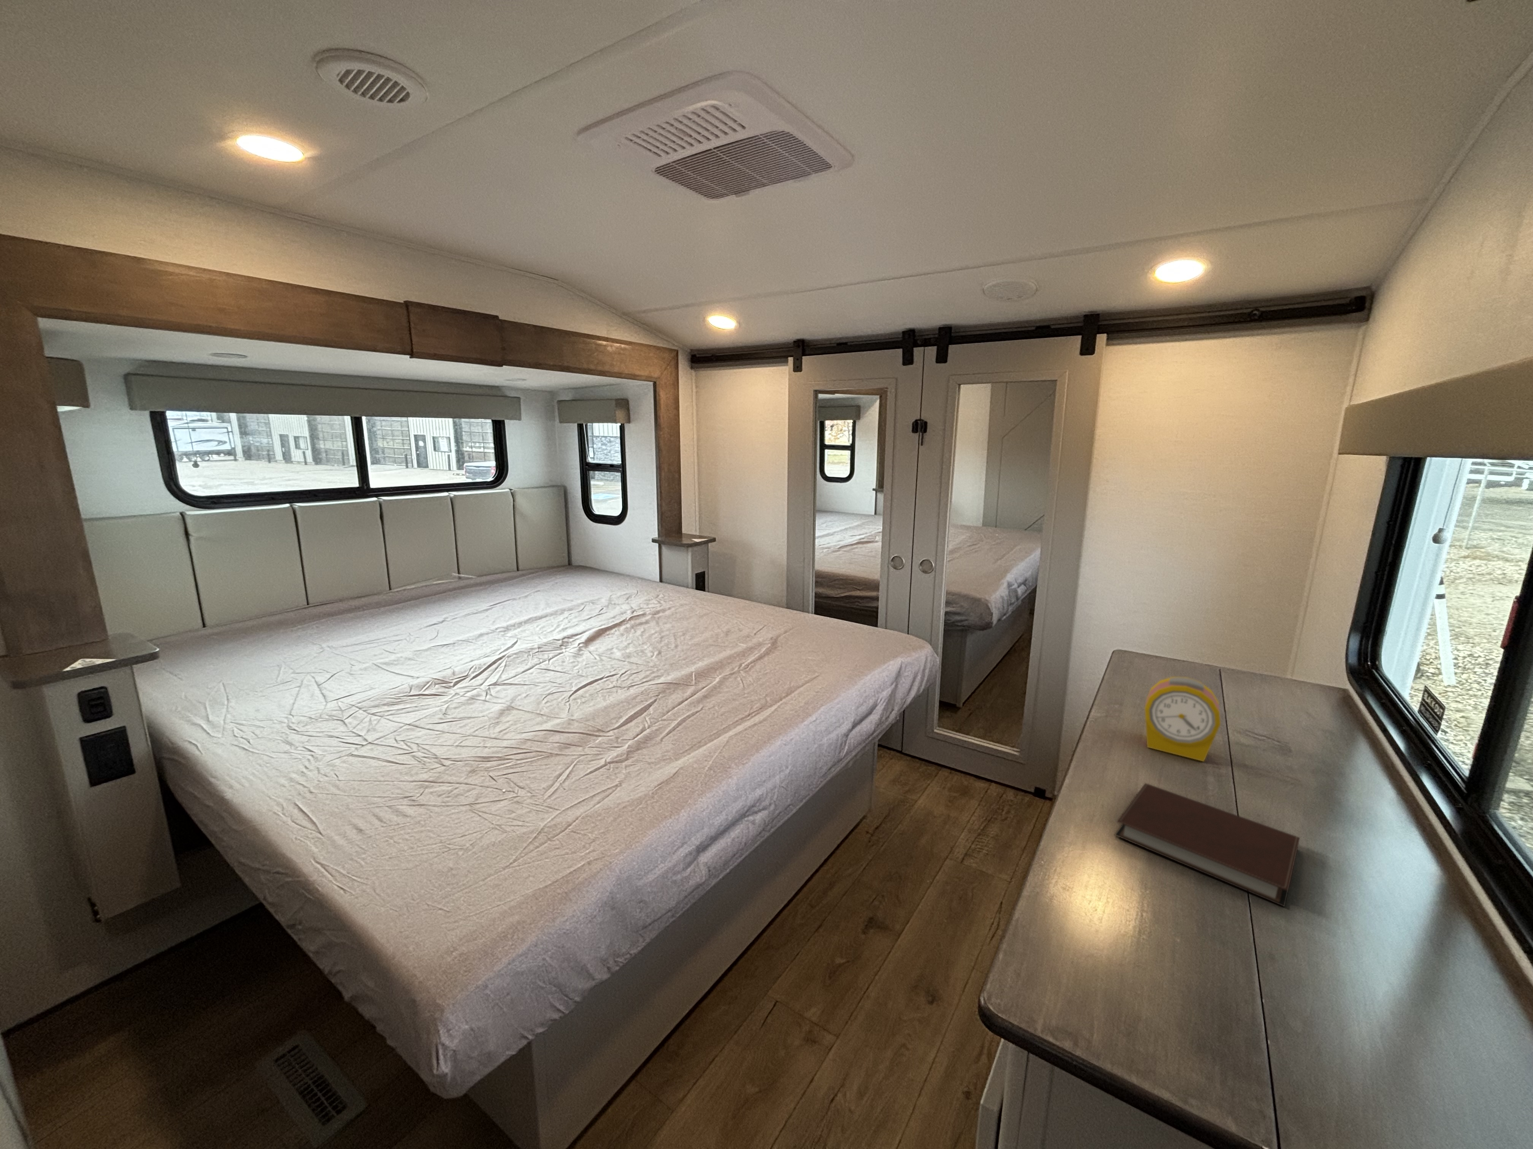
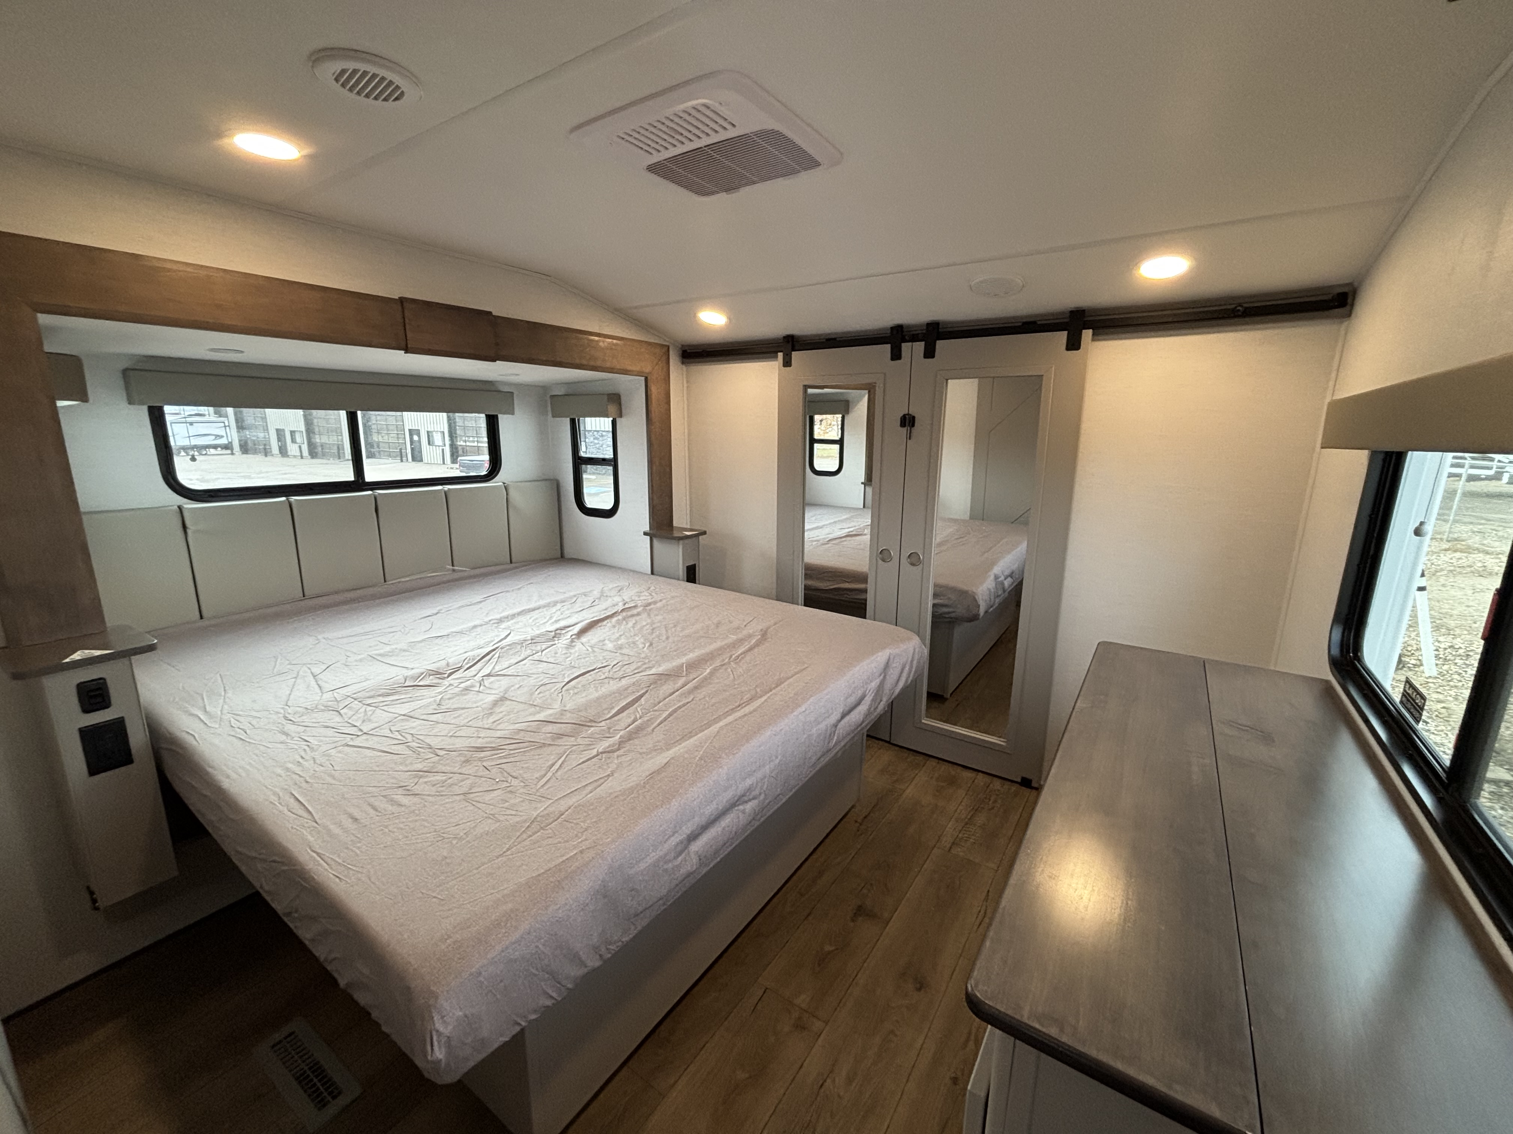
- alarm clock (1181, 715)
- notebook (1206, 835)
